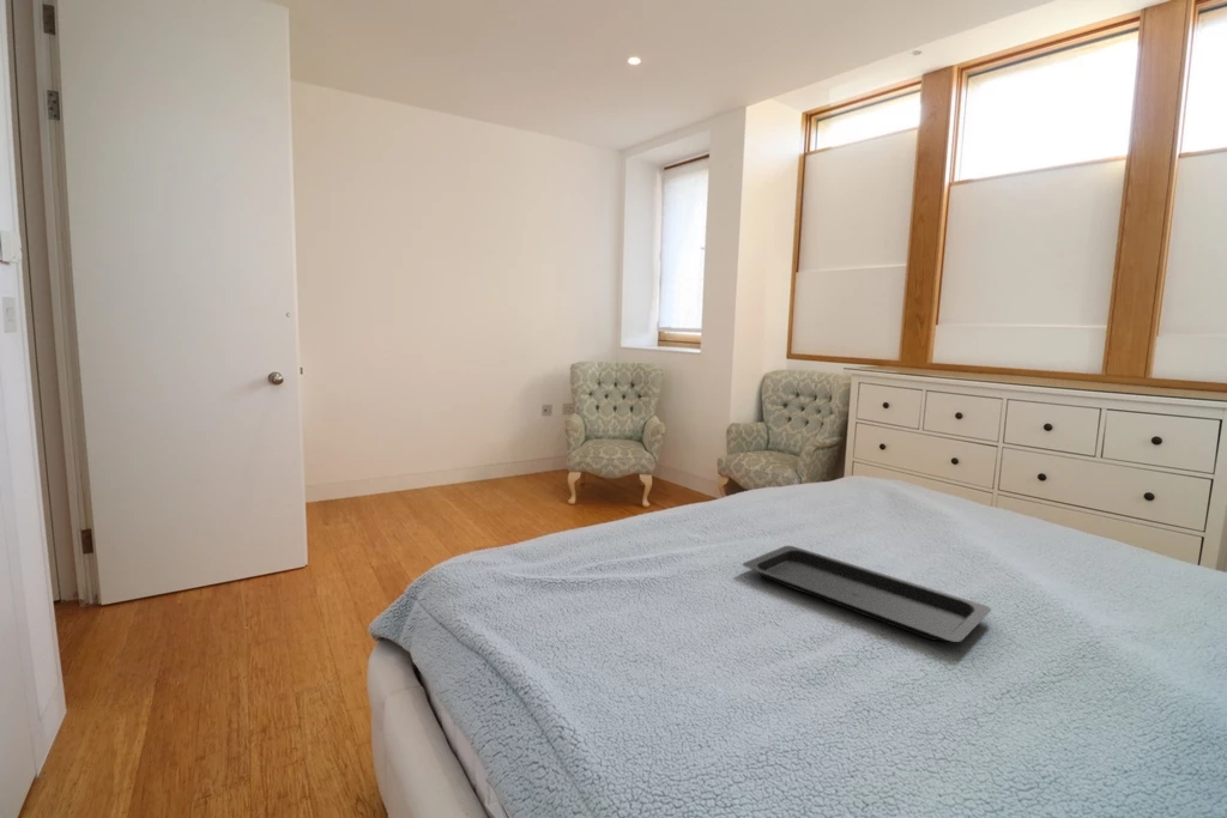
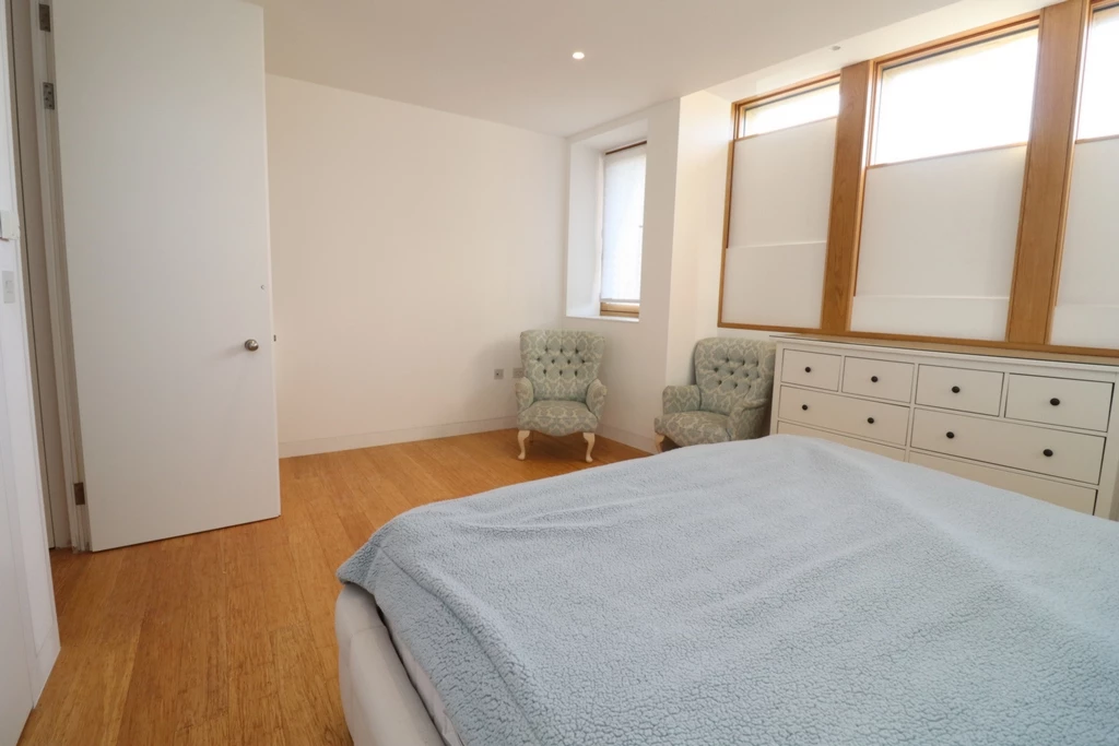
- serving tray (856, 589)
